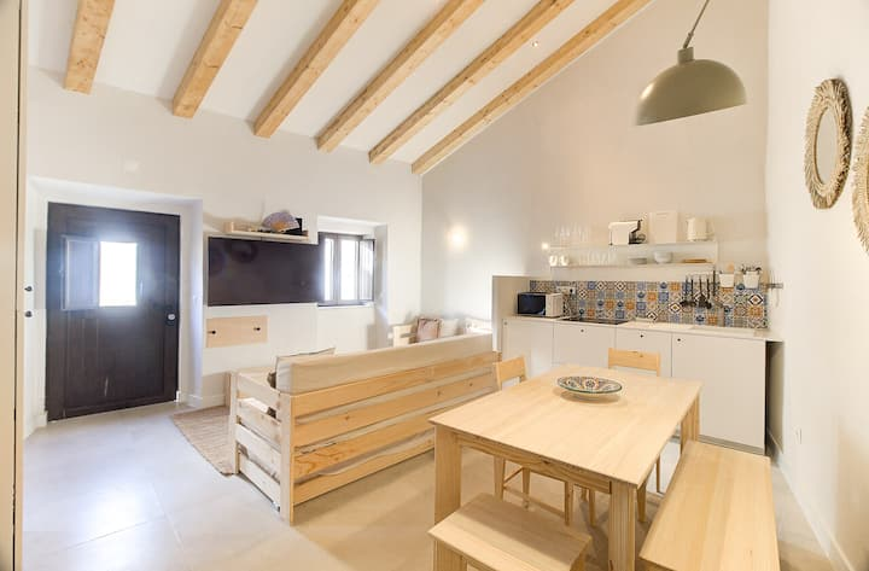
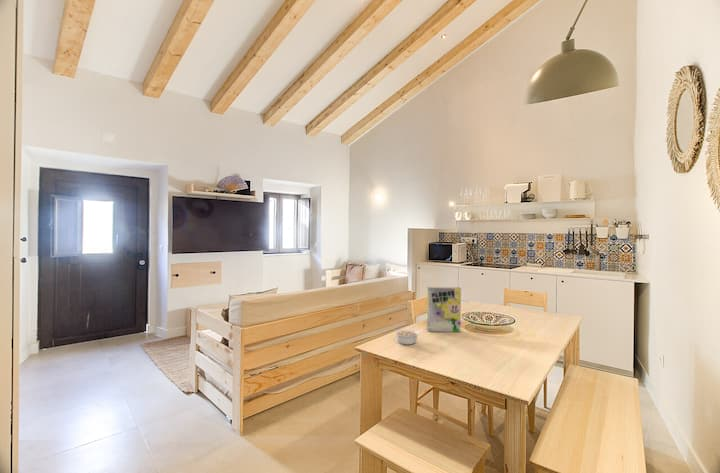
+ cereal box (443, 308)
+ legume (407, 336)
